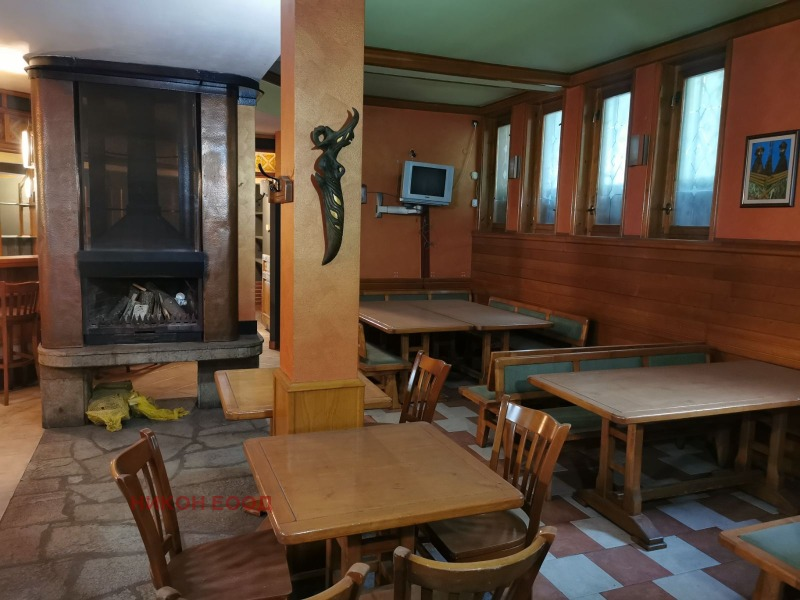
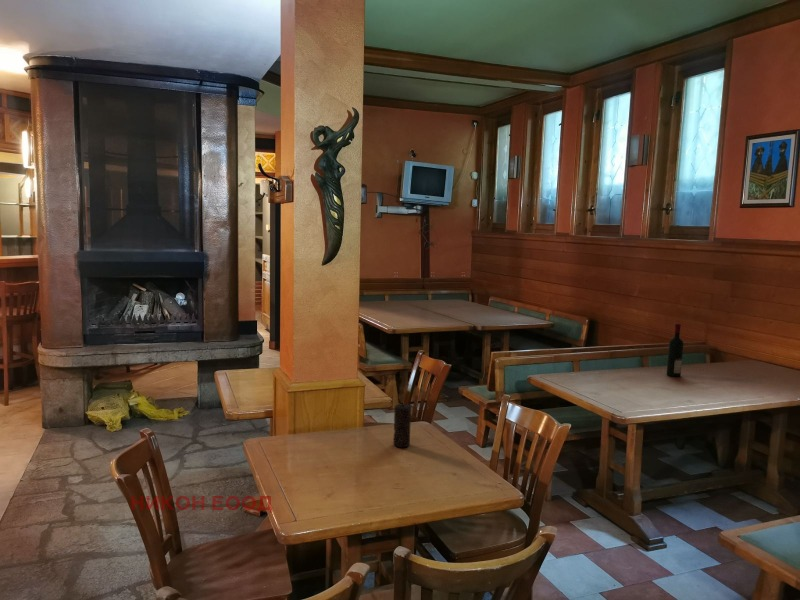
+ alcohol (675, 349)
+ candle (402, 425)
